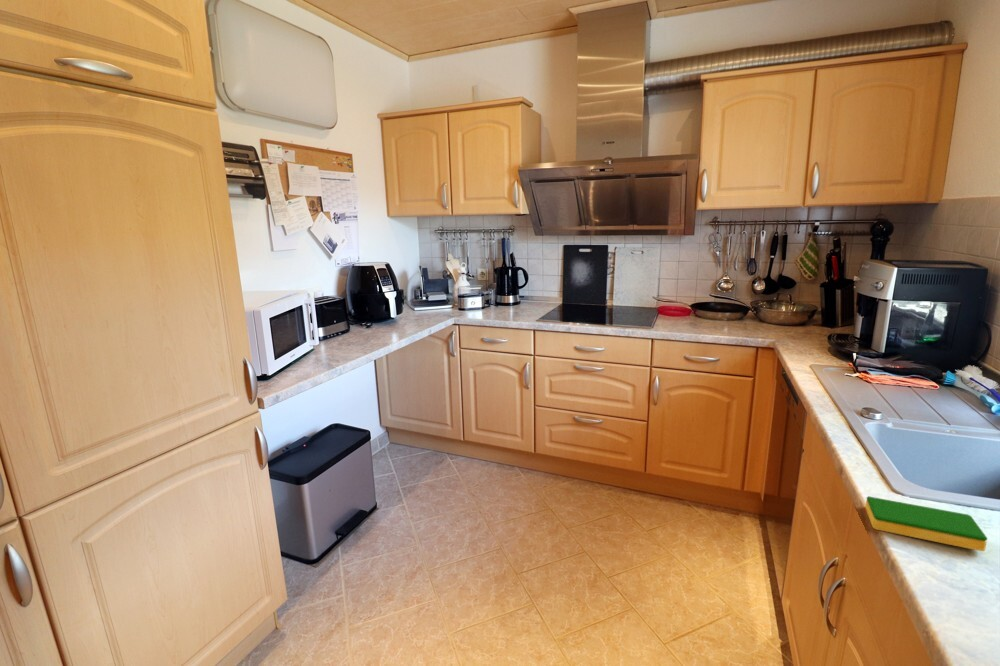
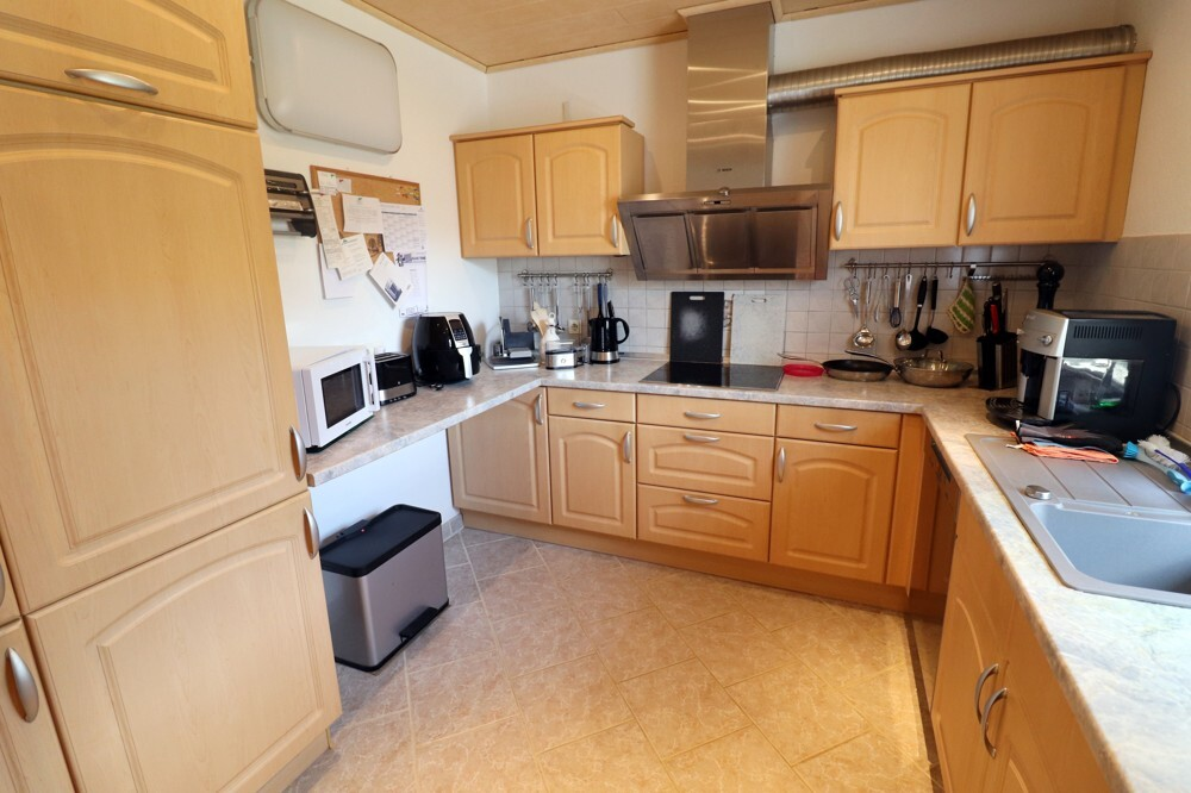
- dish sponge (921, 522)
